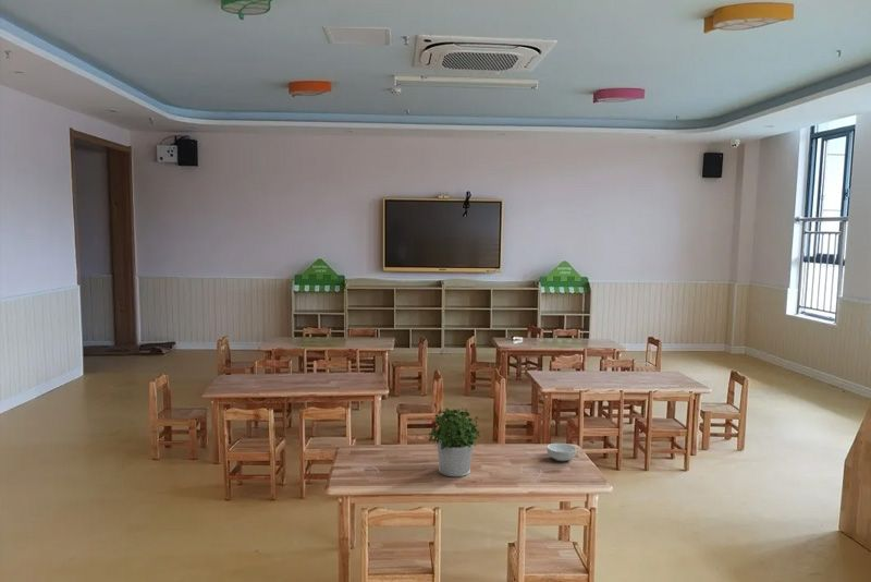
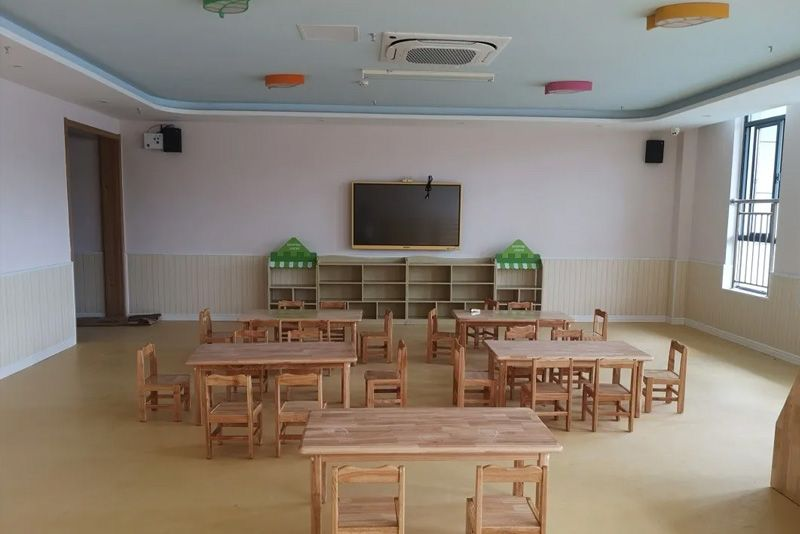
- potted plant (451, 439)
- cereal bowl (561, 452)
